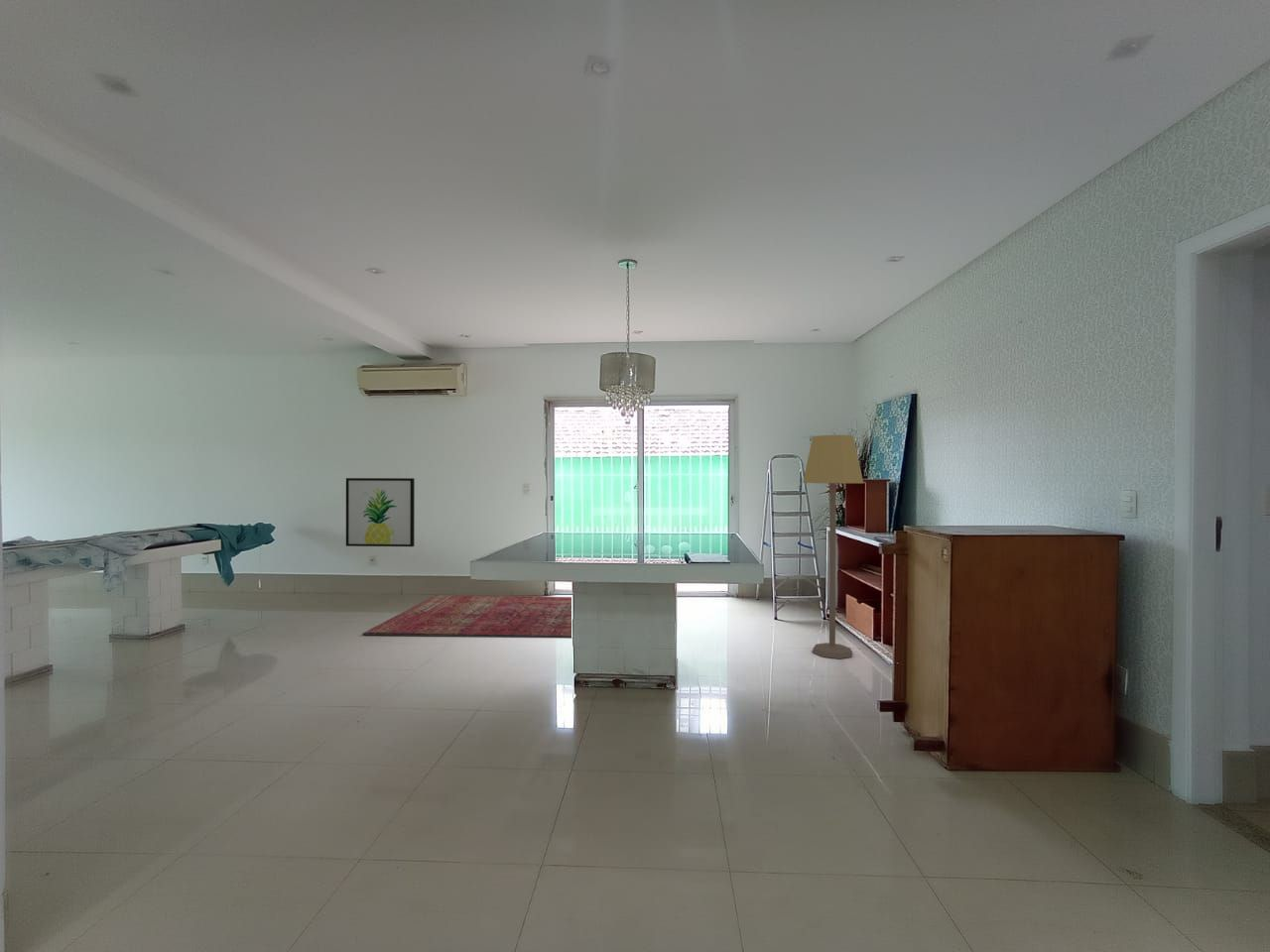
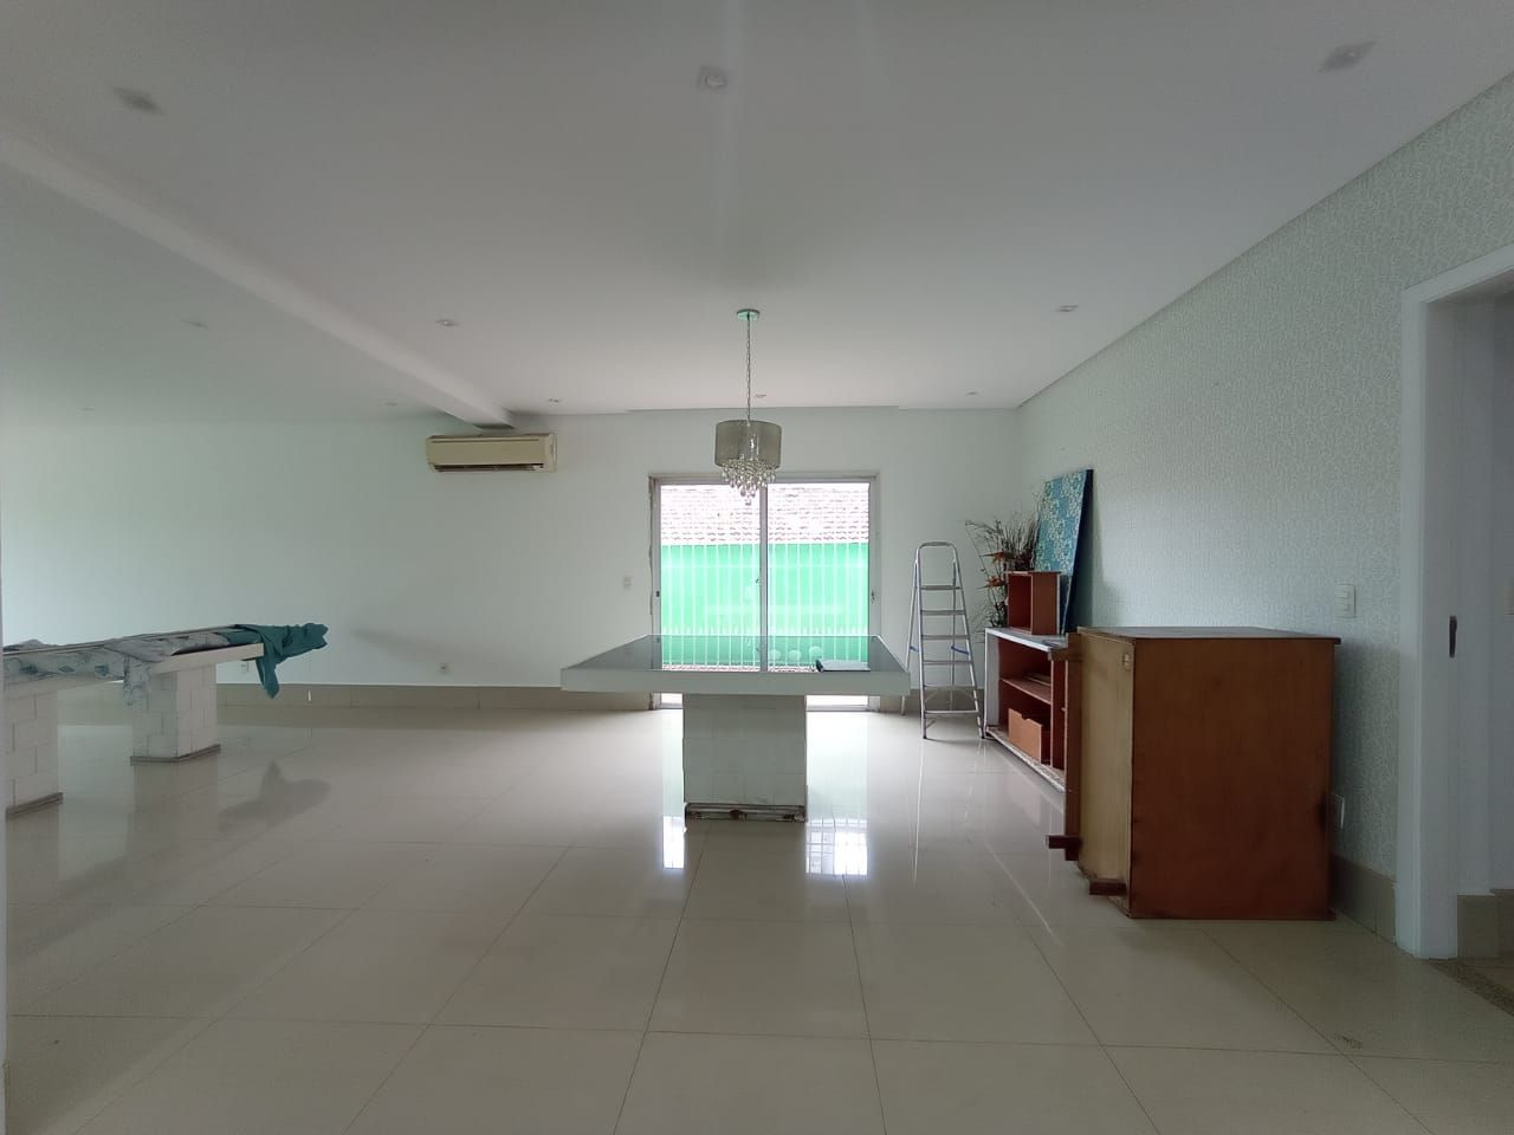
- rug (526, 614)
- wall art (380, 512)
- lamp (832, 544)
